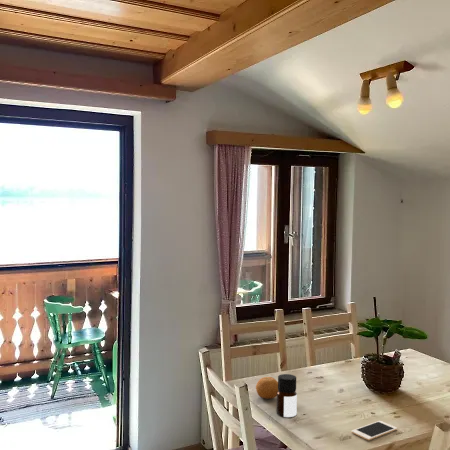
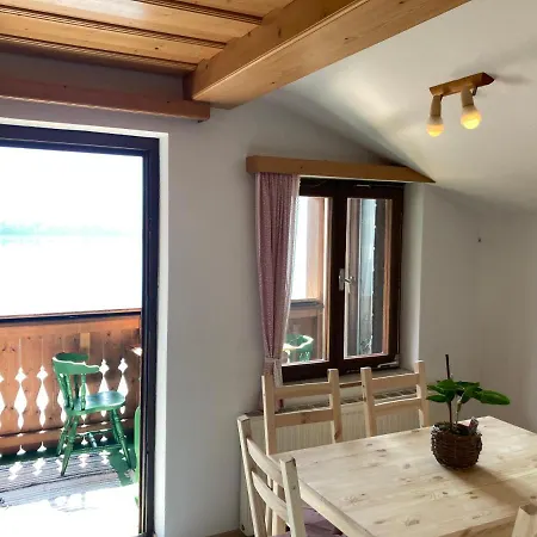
- fruit (267, 387)
- bottle (286, 395)
- cell phone (374, 430)
